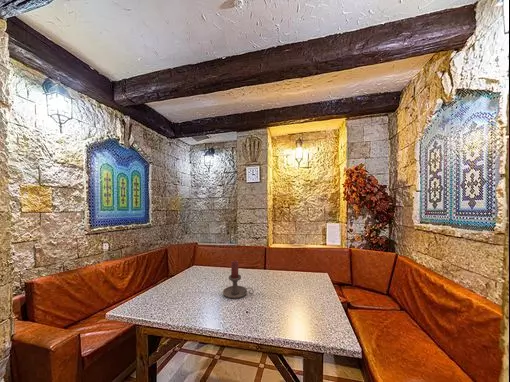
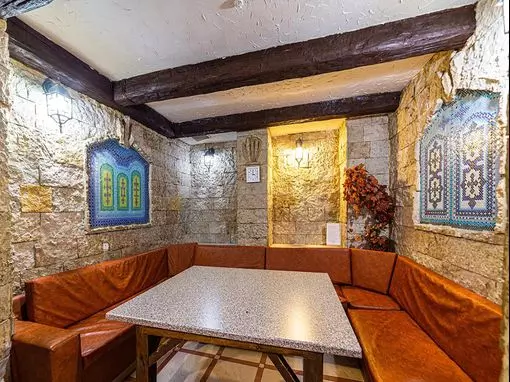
- candle holder (238, 277)
